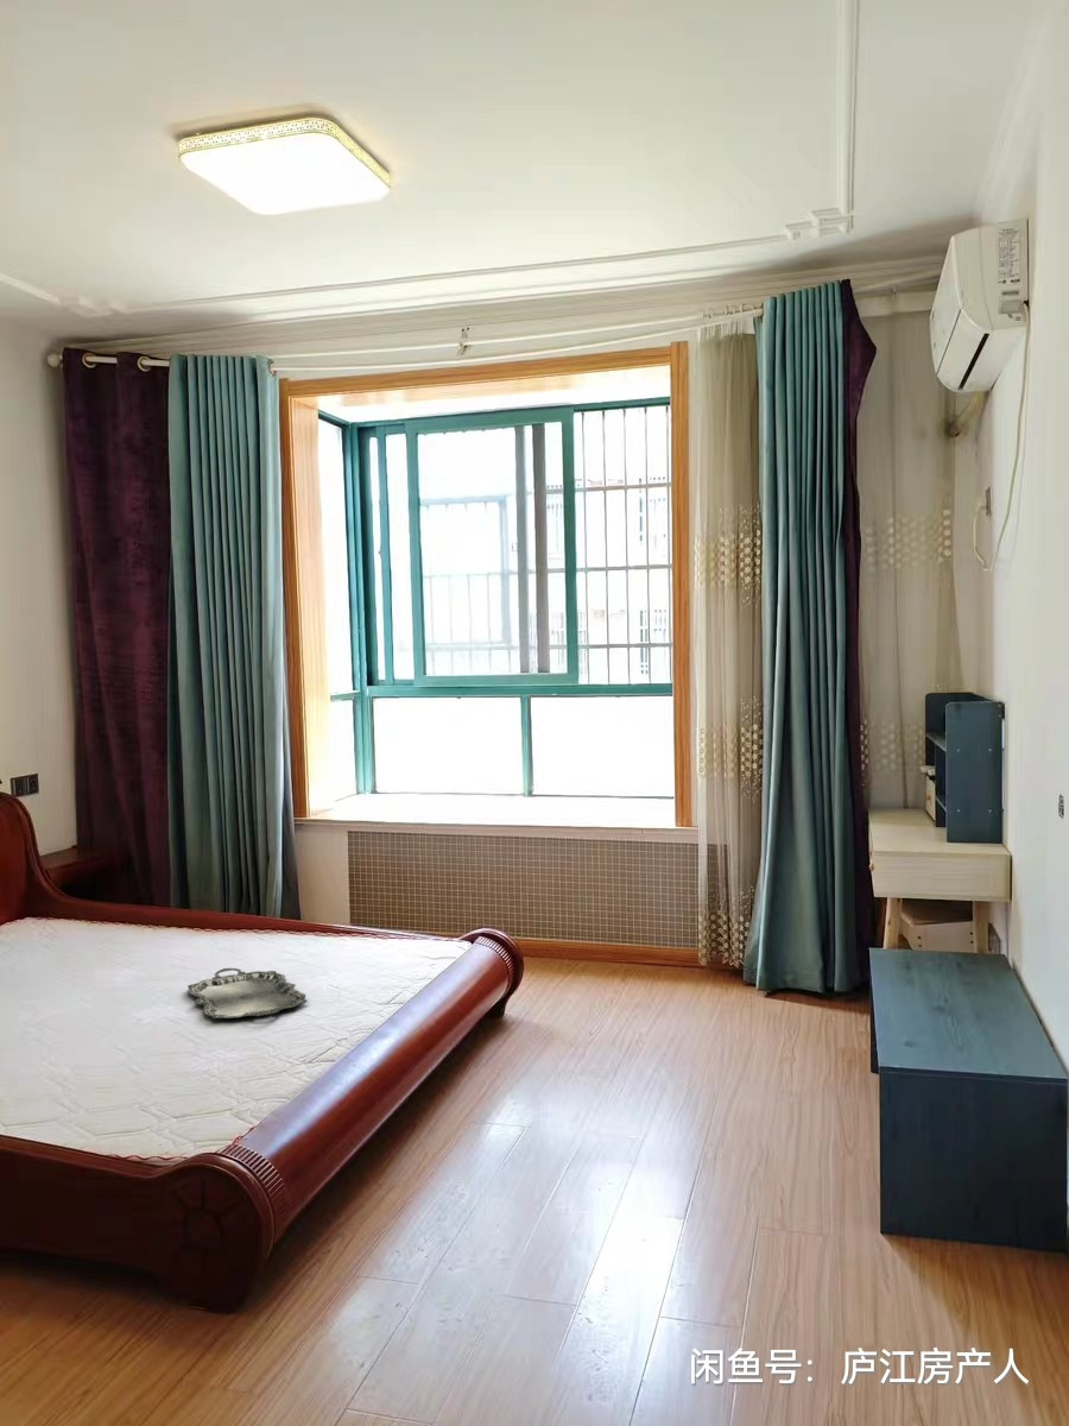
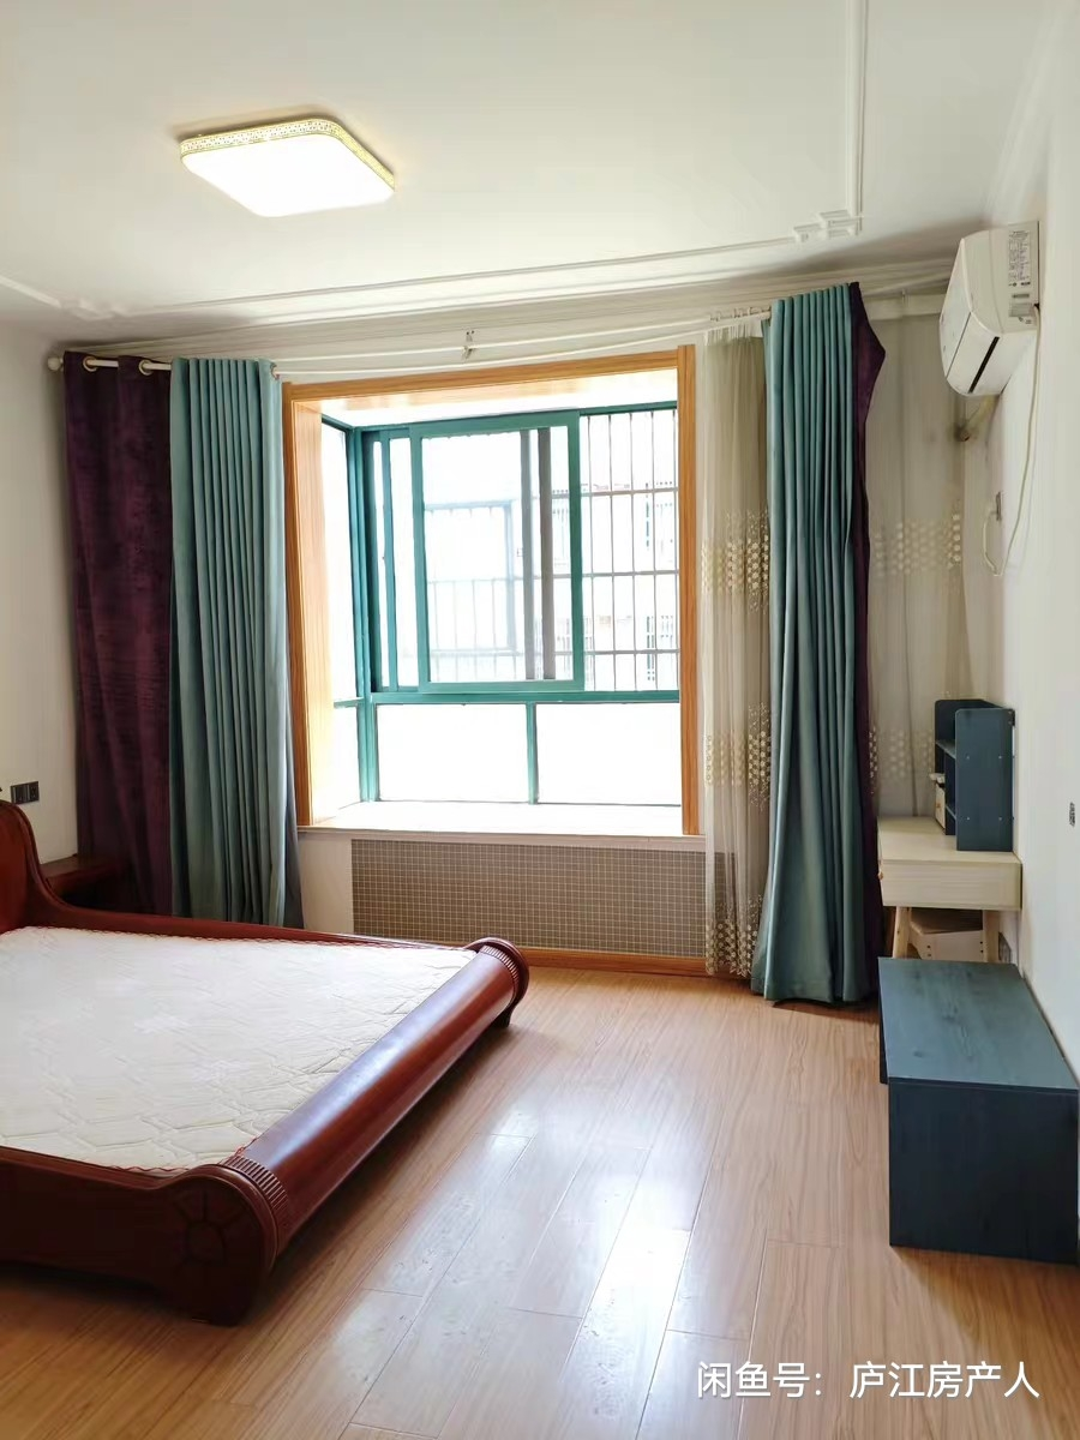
- serving tray (246, 993)
